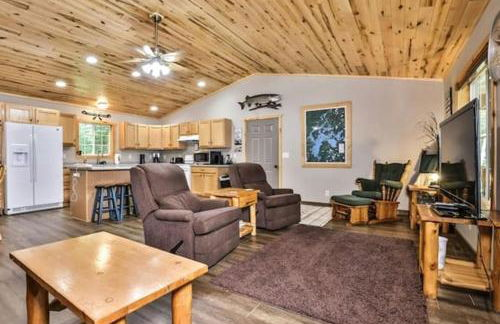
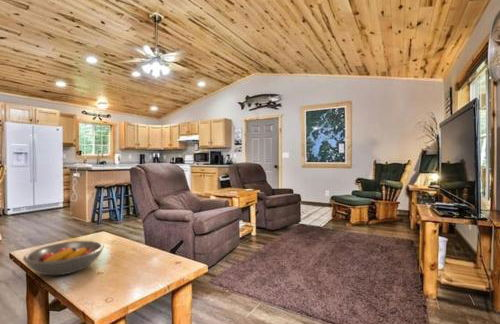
+ fruit bowl (66, 257)
